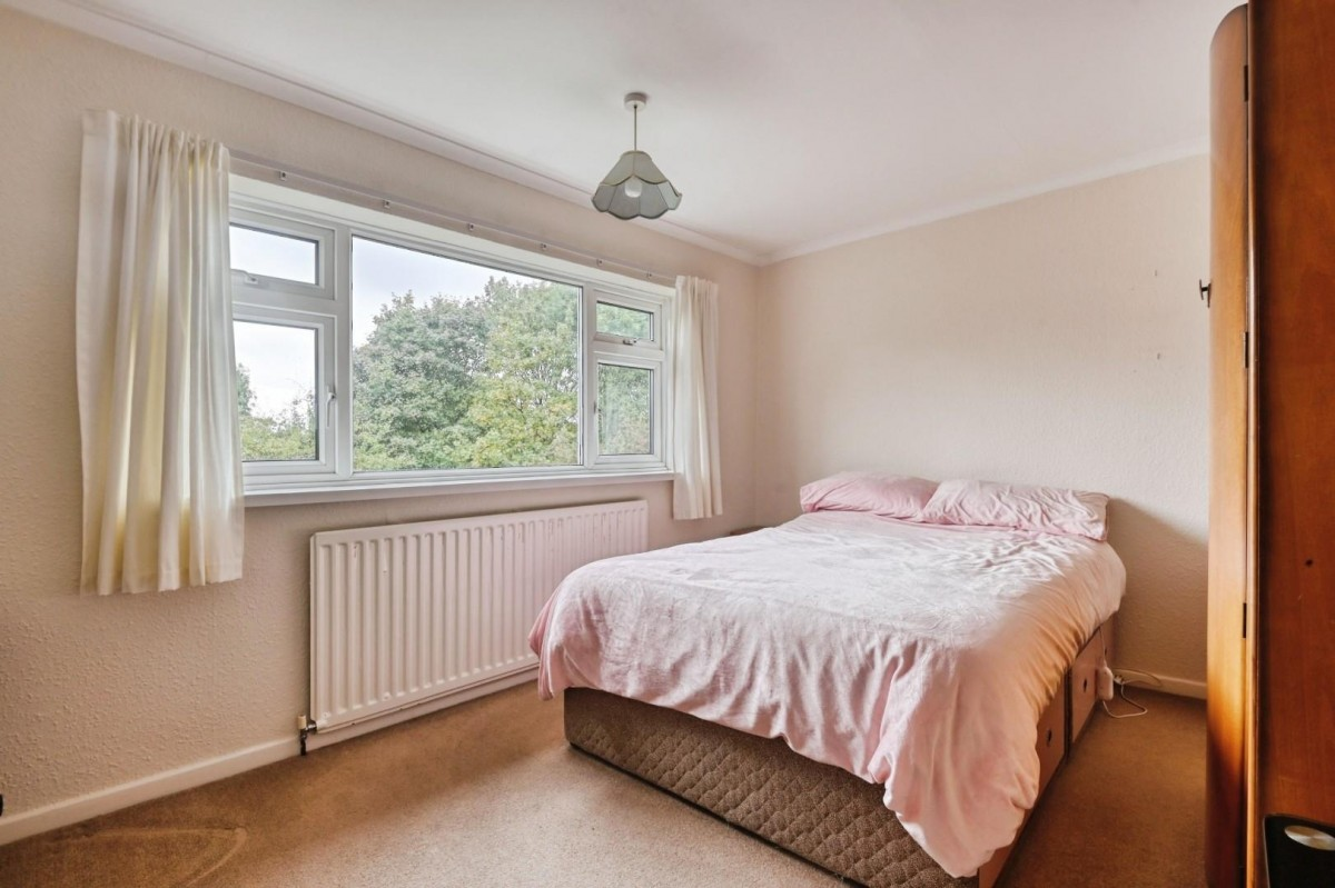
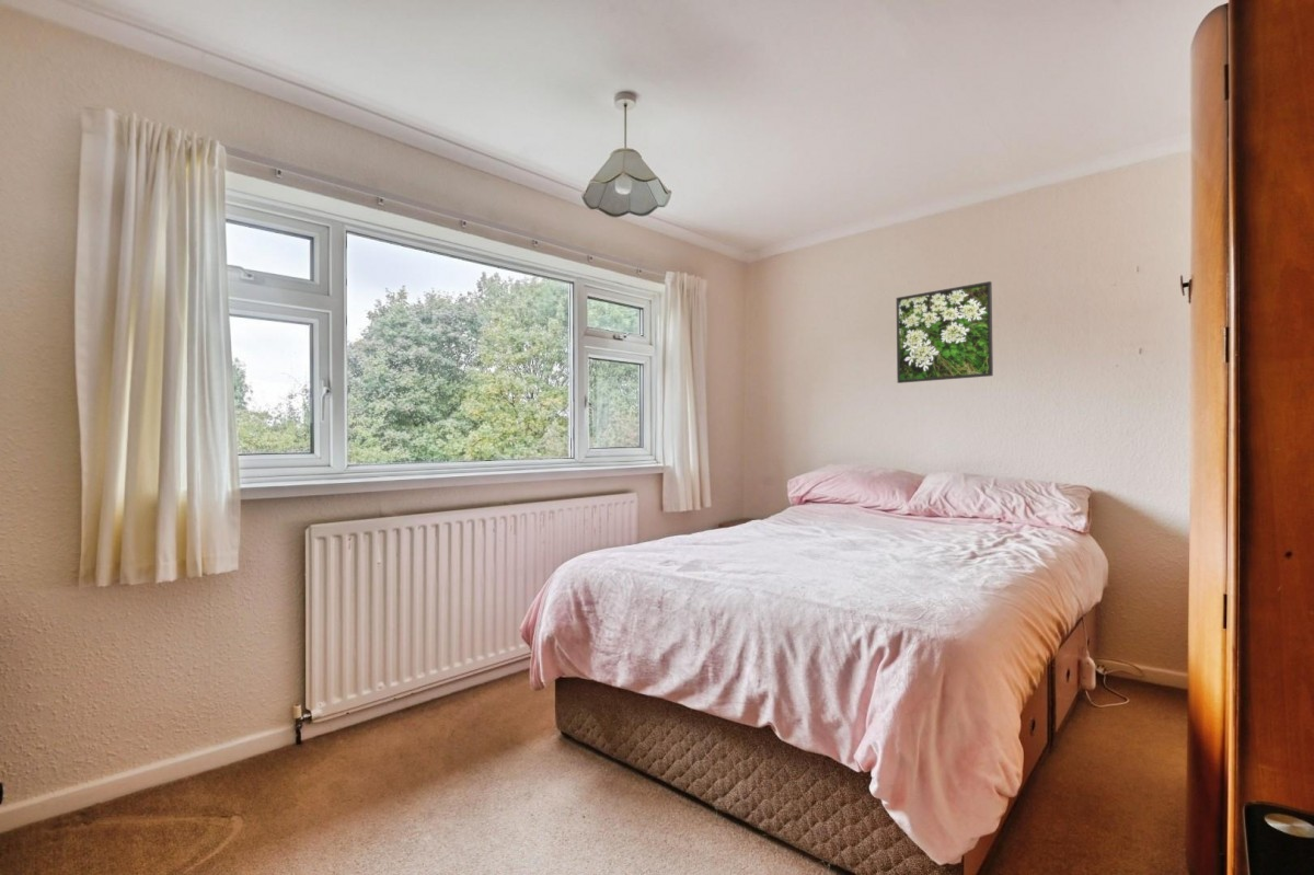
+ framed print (942, 334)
